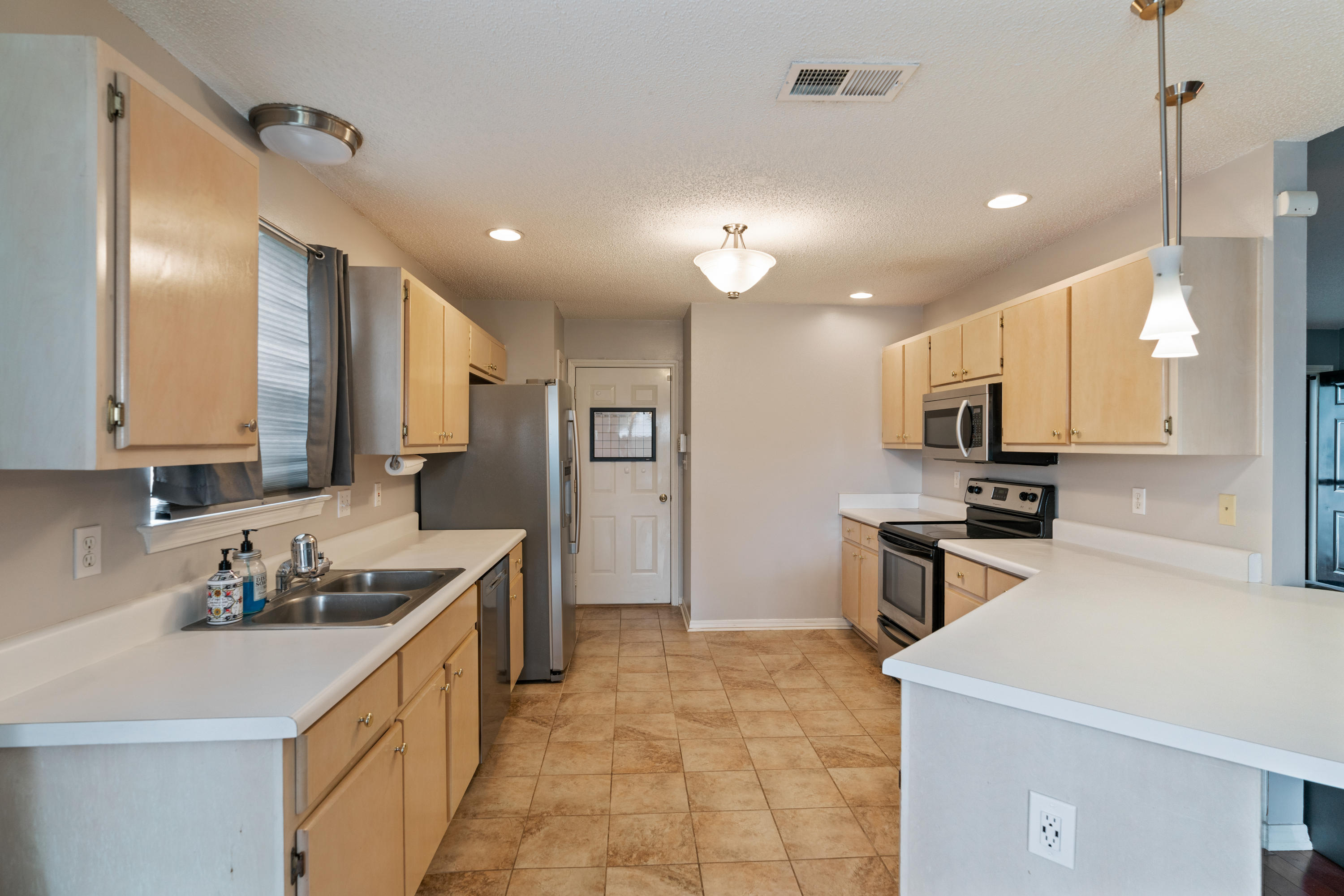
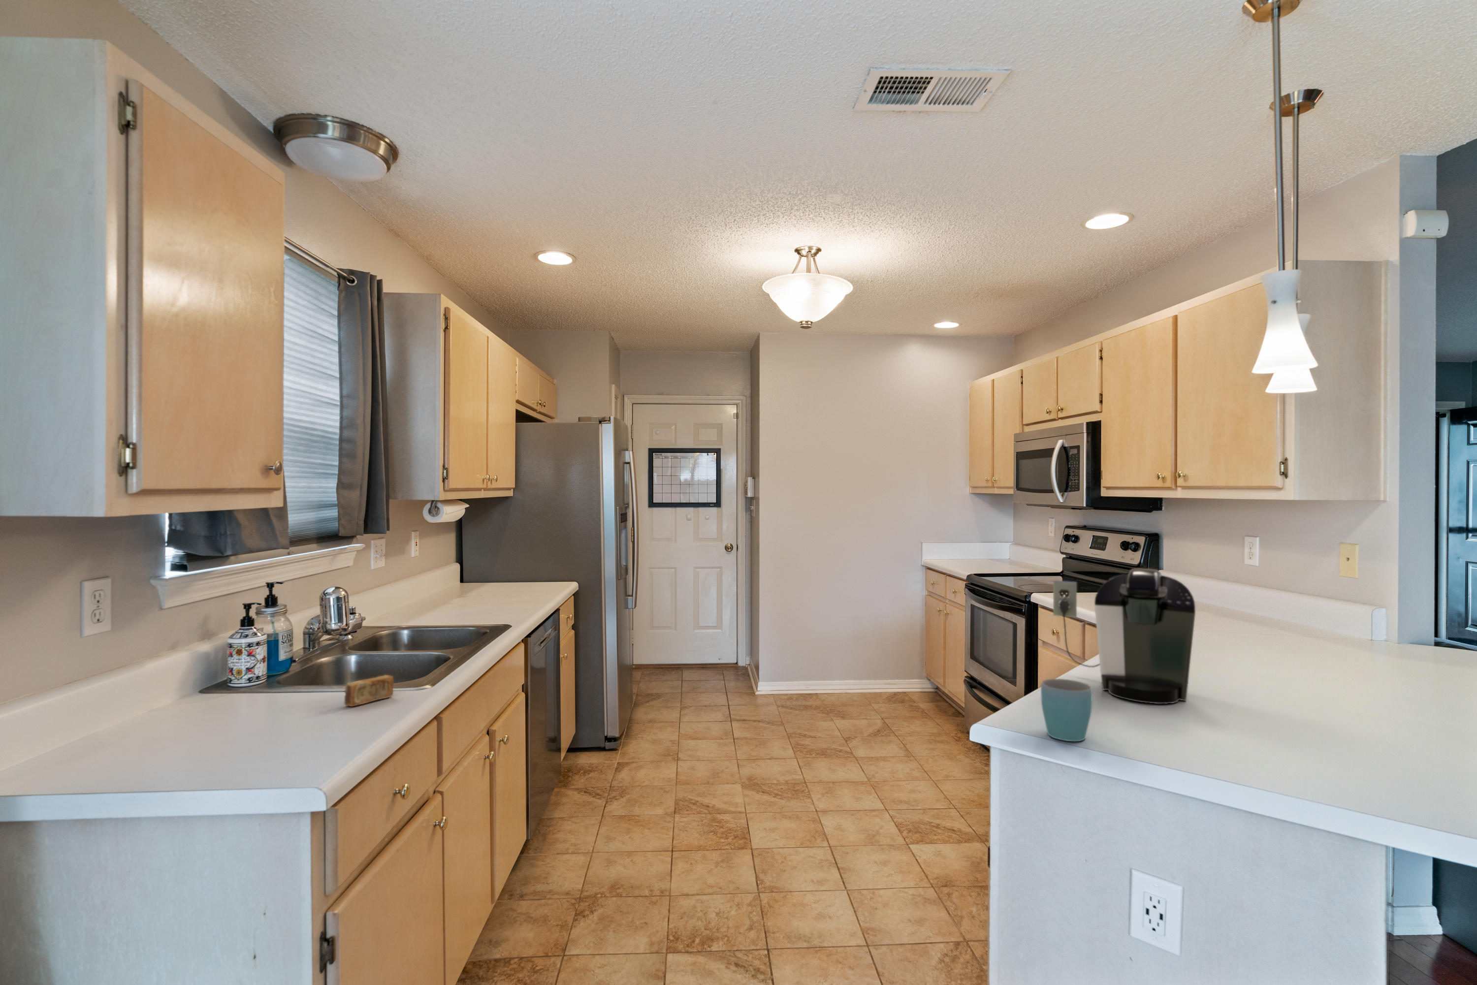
+ soap bar (369, 690)
+ mug (1069, 708)
+ coffee maker (1117, 628)
